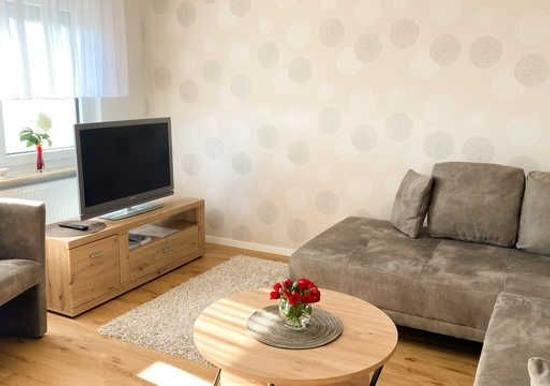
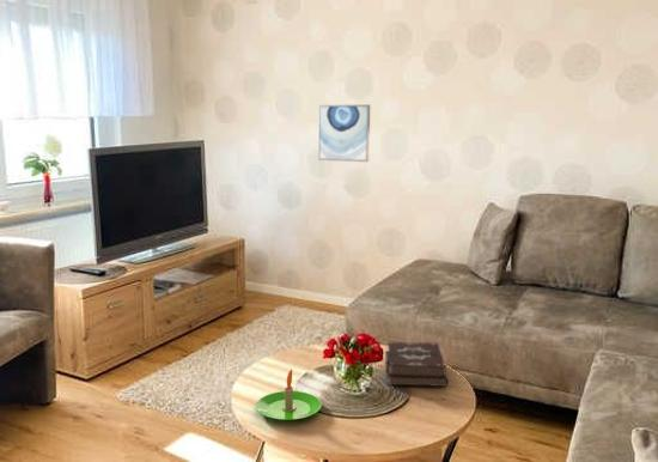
+ wall art (343, 133)
+ candle (288, 389)
+ hardback book (414, 361)
